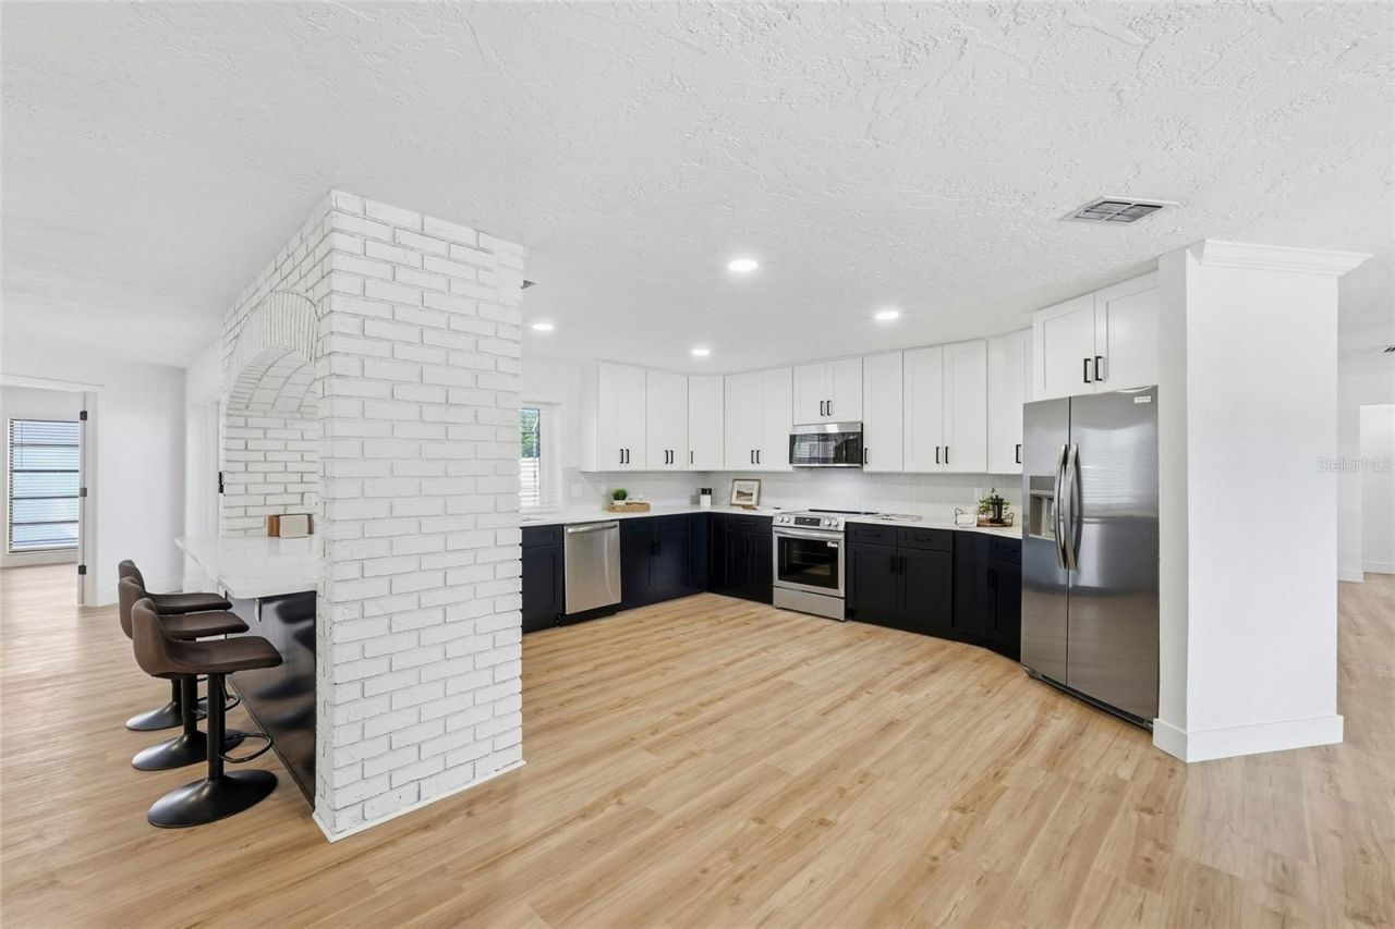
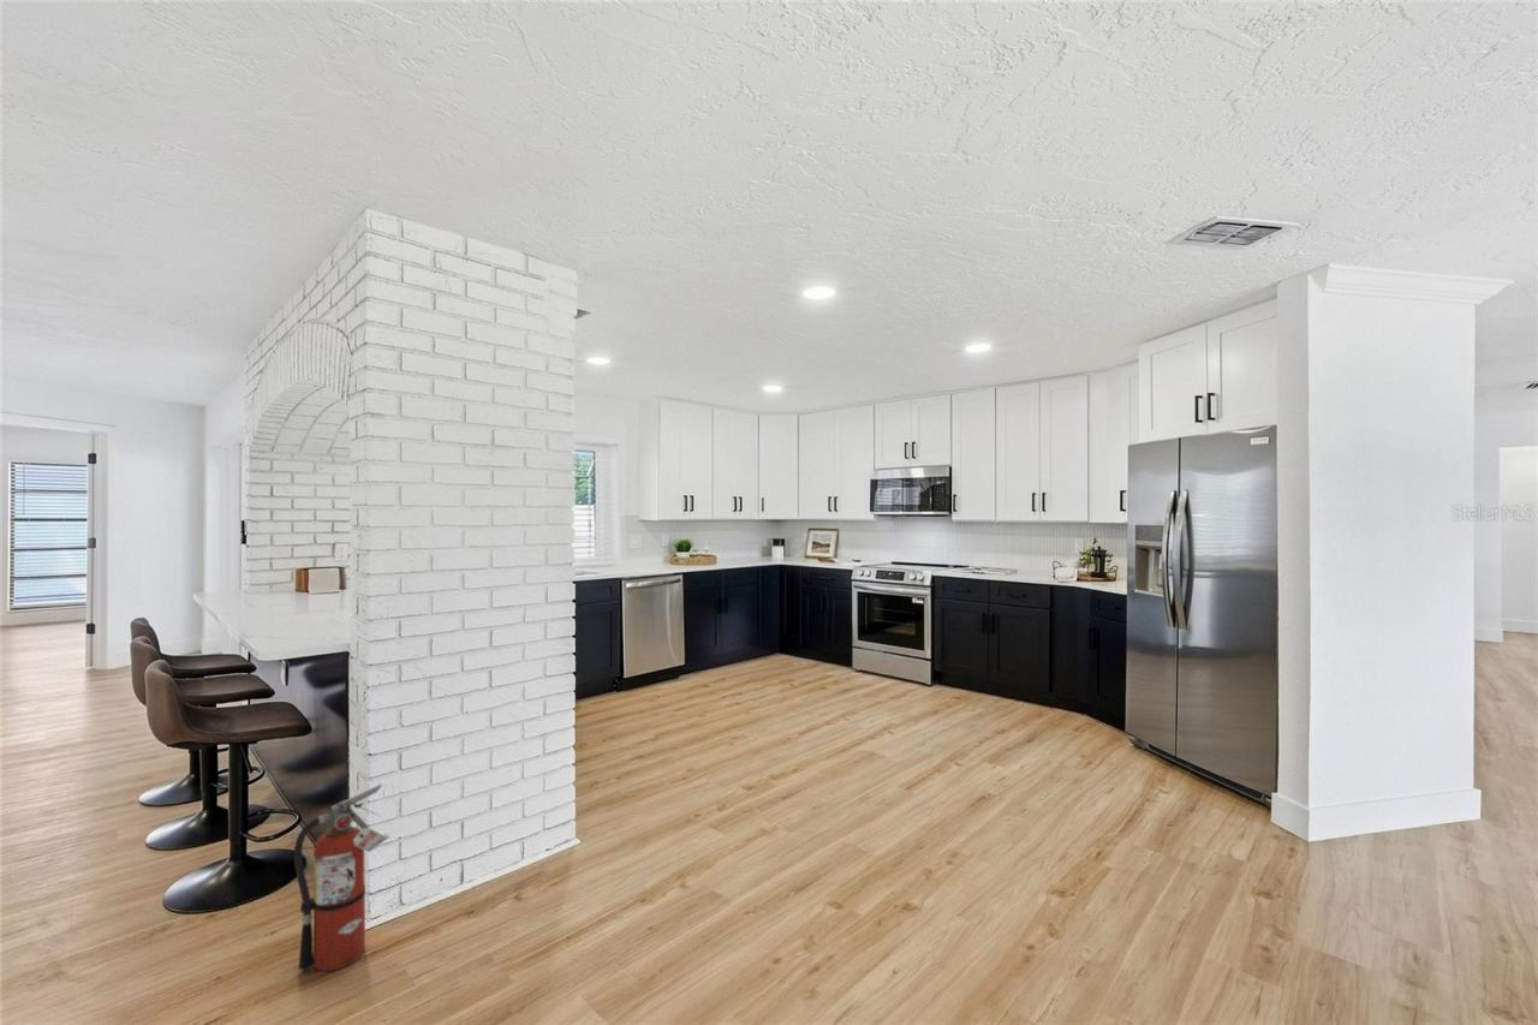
+ fire extinguisher (340, 877)
